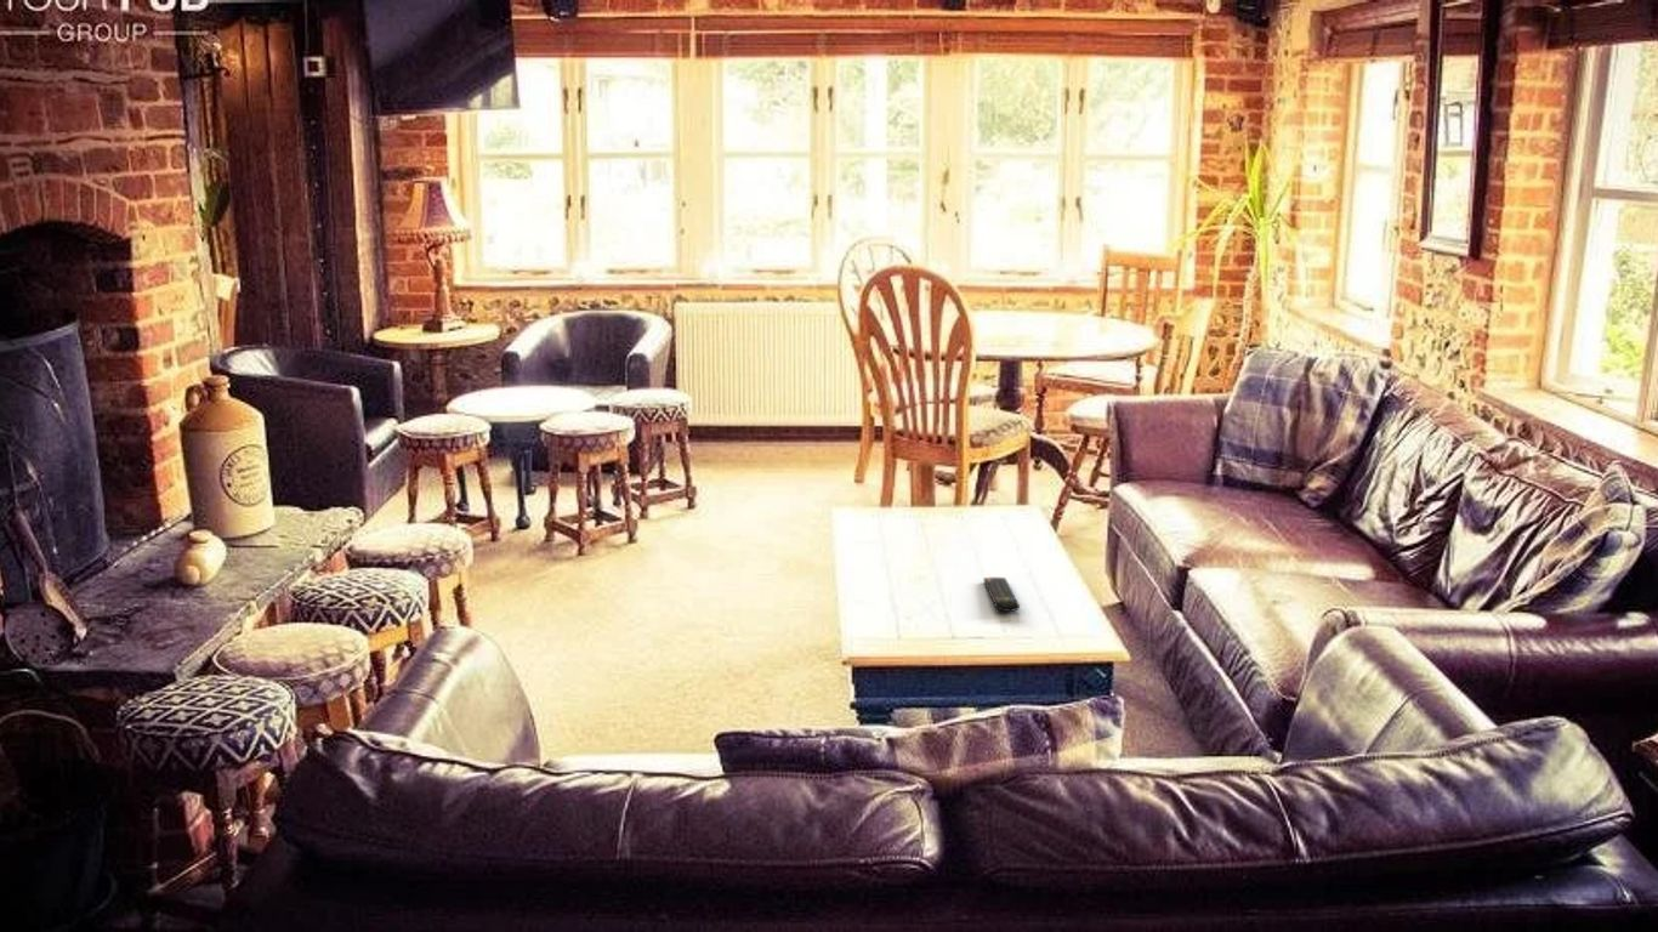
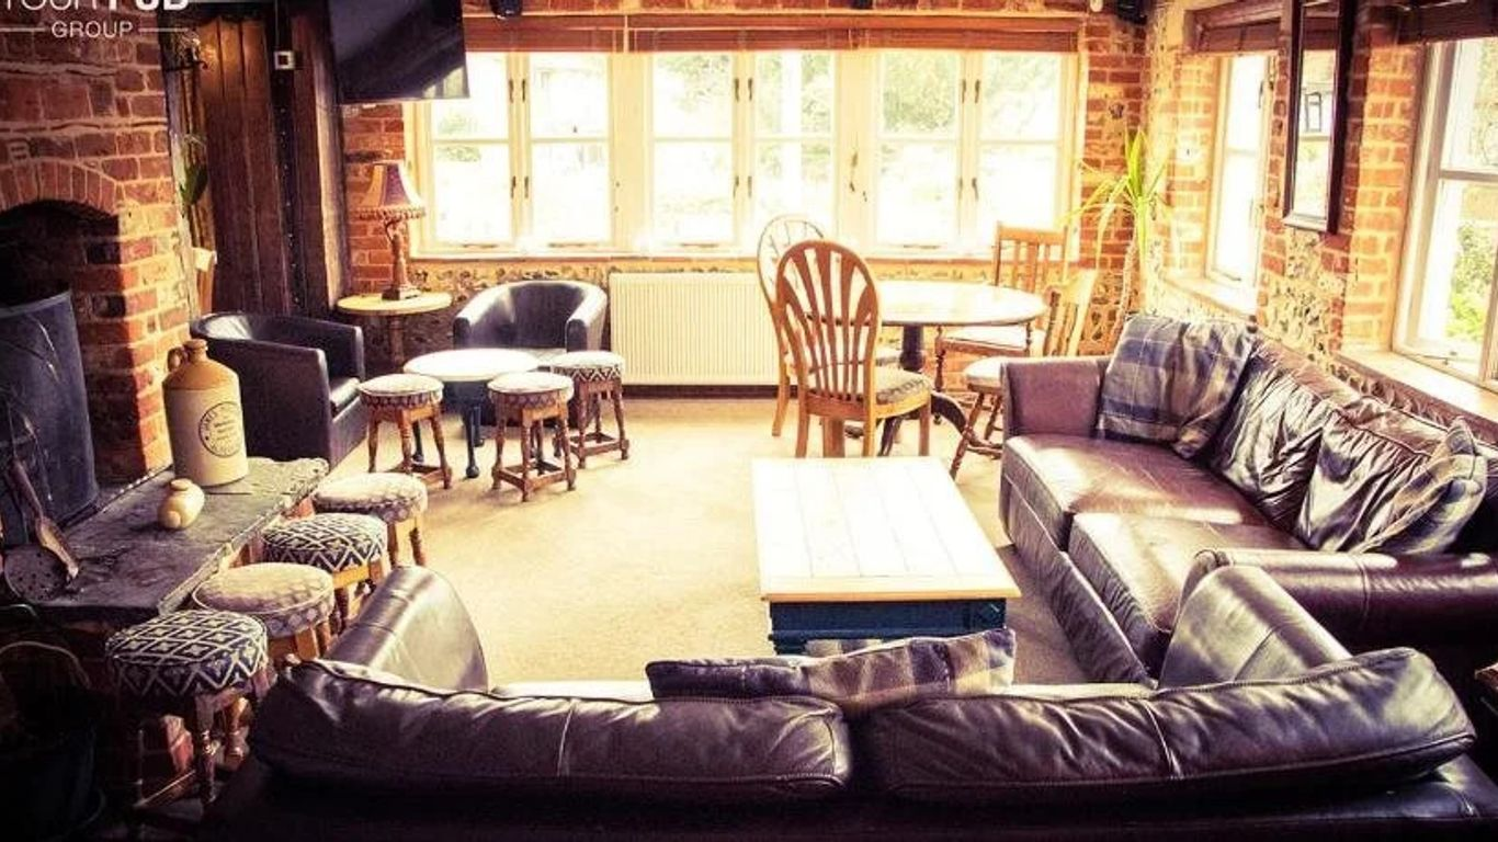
- remote control (1000, 593)
